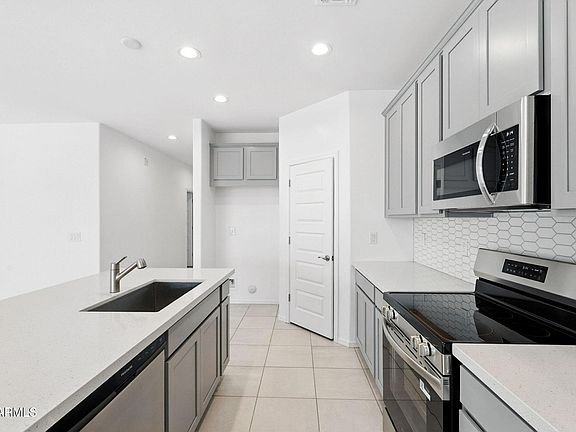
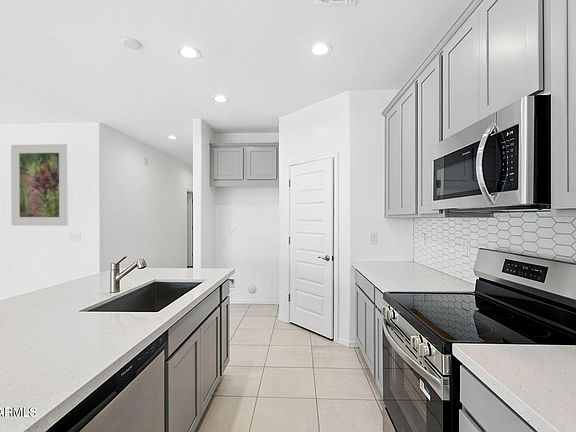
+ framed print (39, 185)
